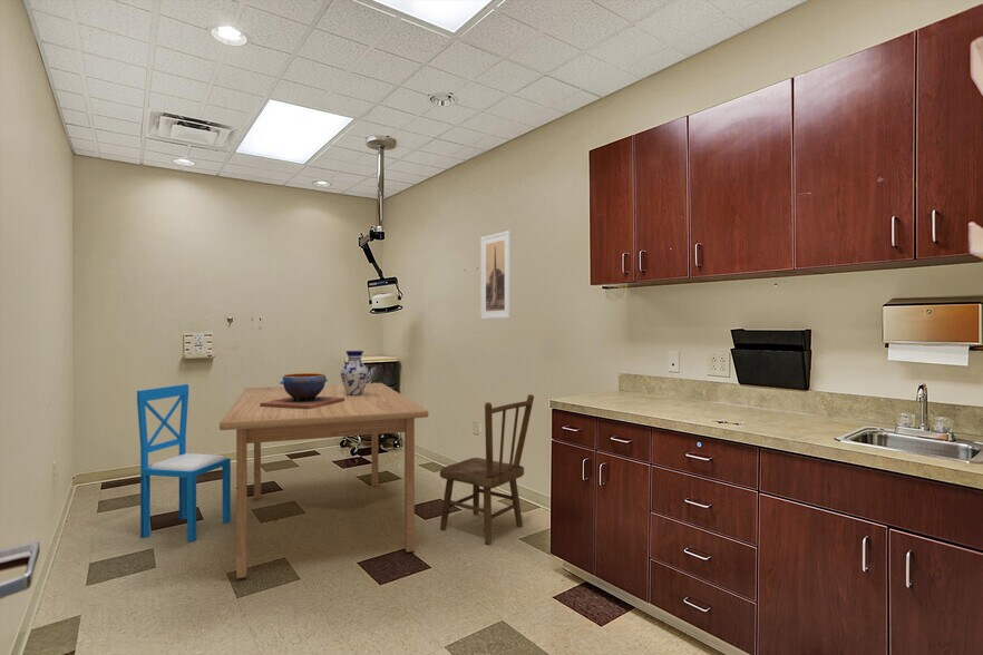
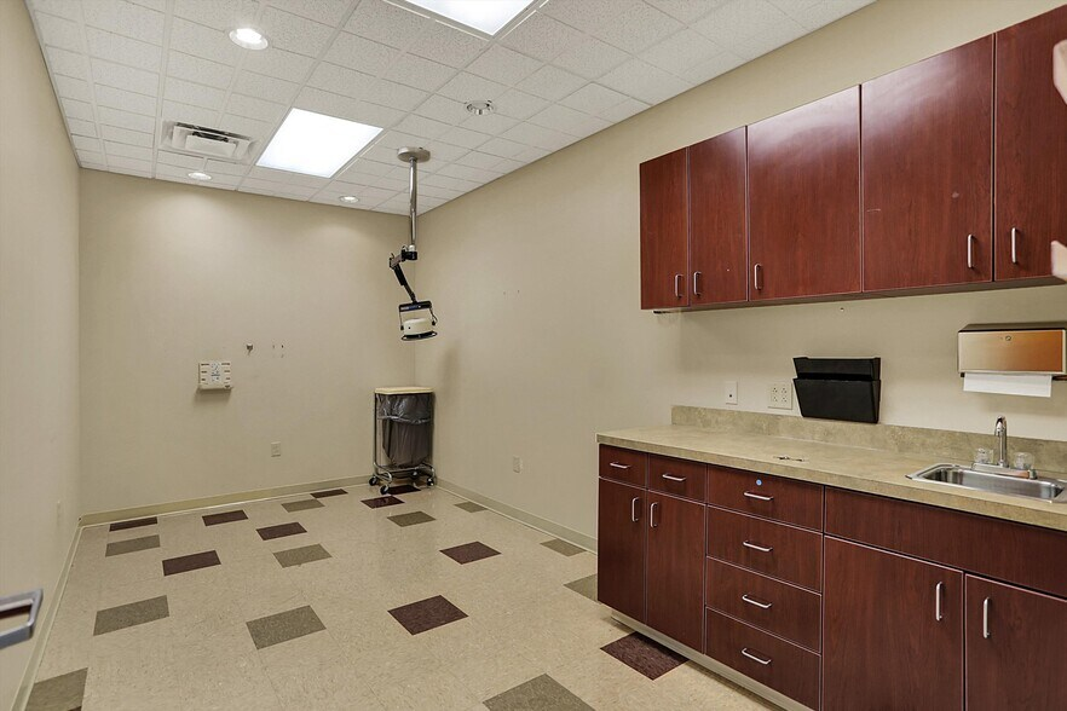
- decorative bowl (303, 389)
- dining chair (185, 458)
- vase (354, 372)
- table (317, 438)
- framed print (495, 276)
- dining chair (484, 461)
